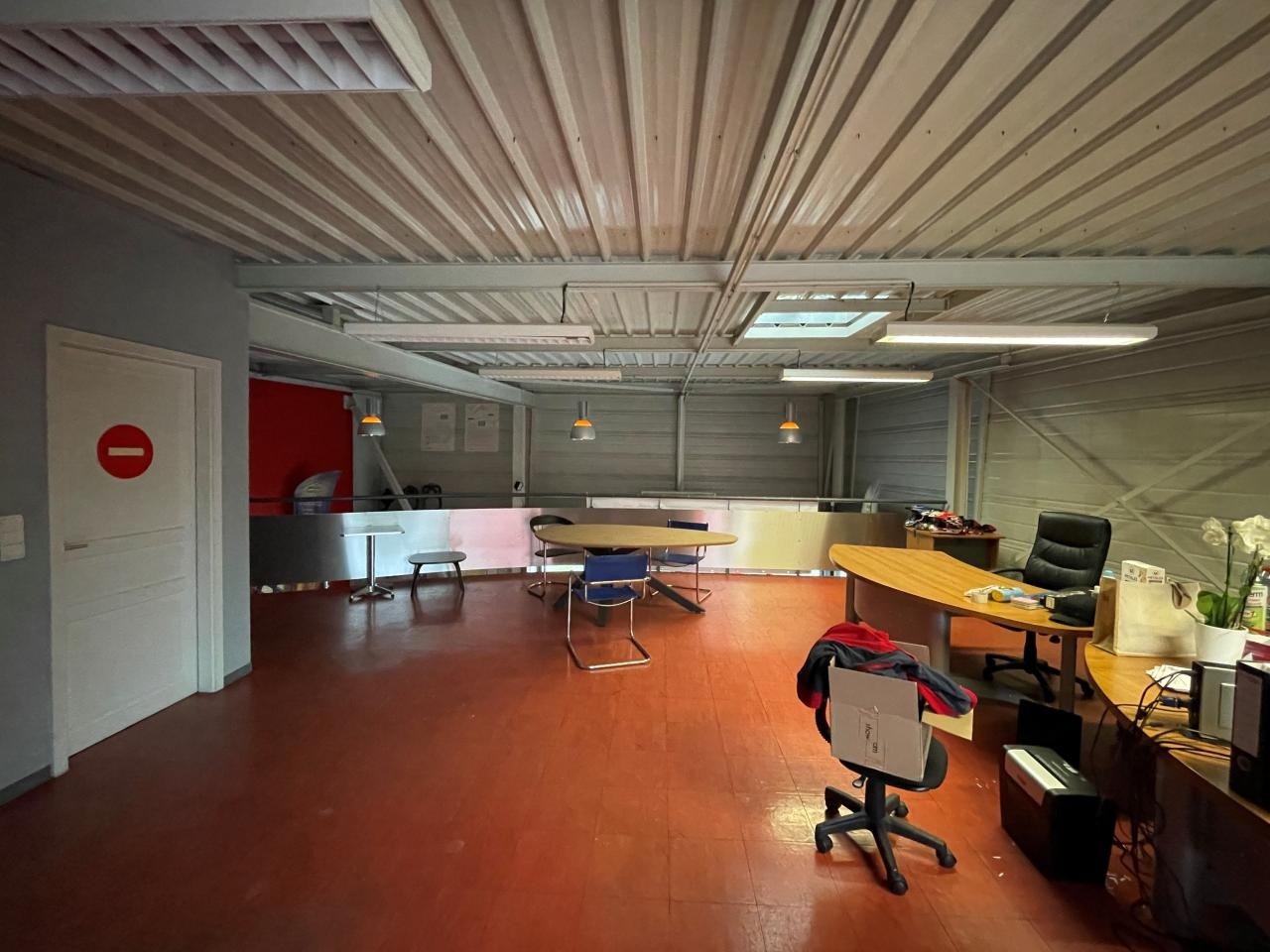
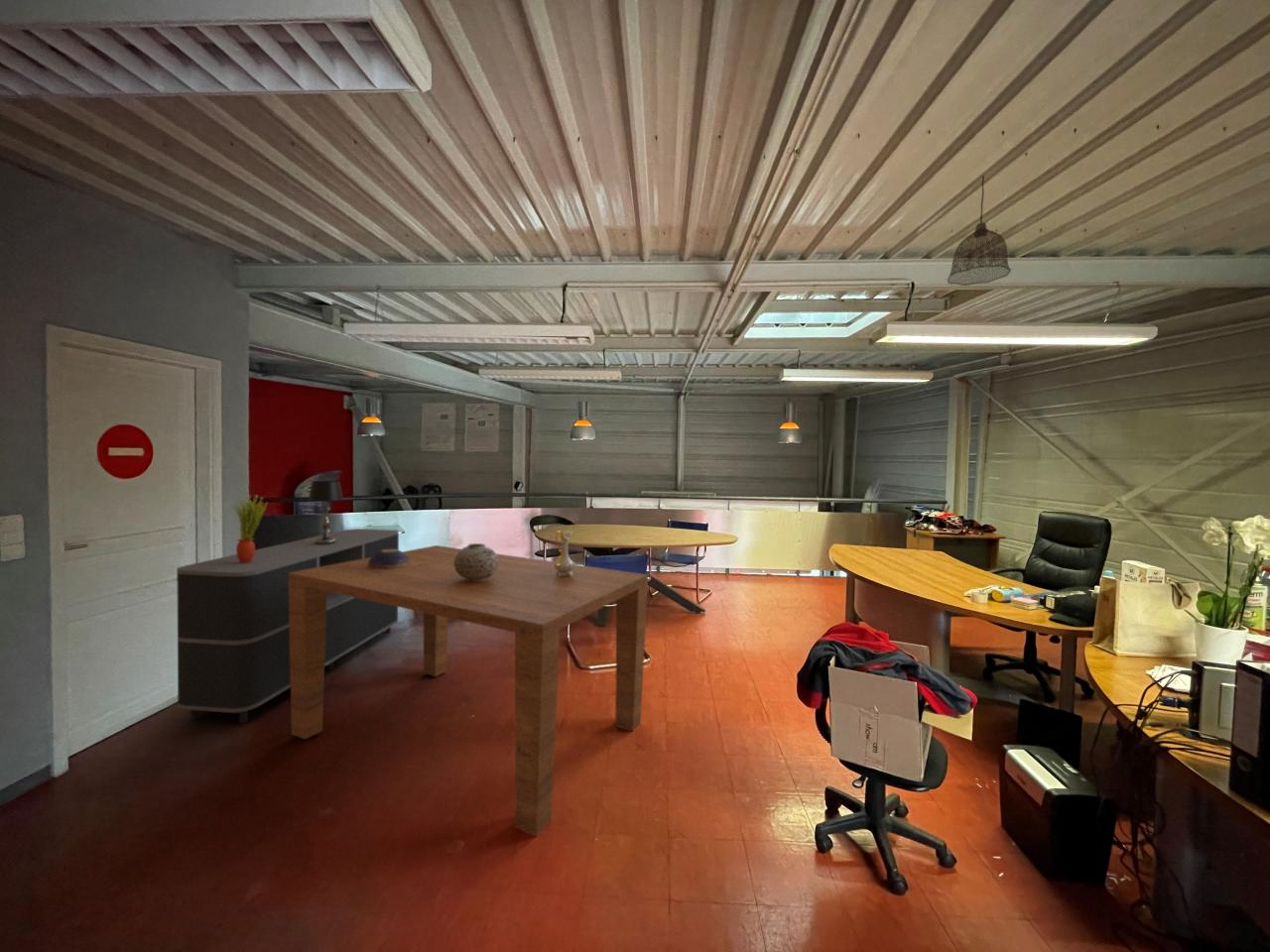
+ table lamp (325, 512)
+ vase (476, 561)
+ table (446, 648)
+ potted plant (251, 528)
+ decorative bowl (389, 556)
+ pendant lamp (980, 226)
+ pitcher (564, 551)
+ sideboard (326, 606)
